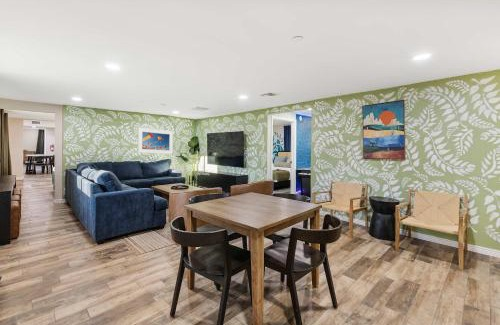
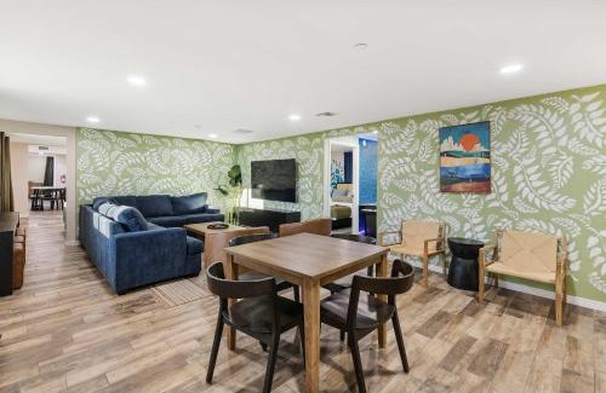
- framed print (156, 141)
